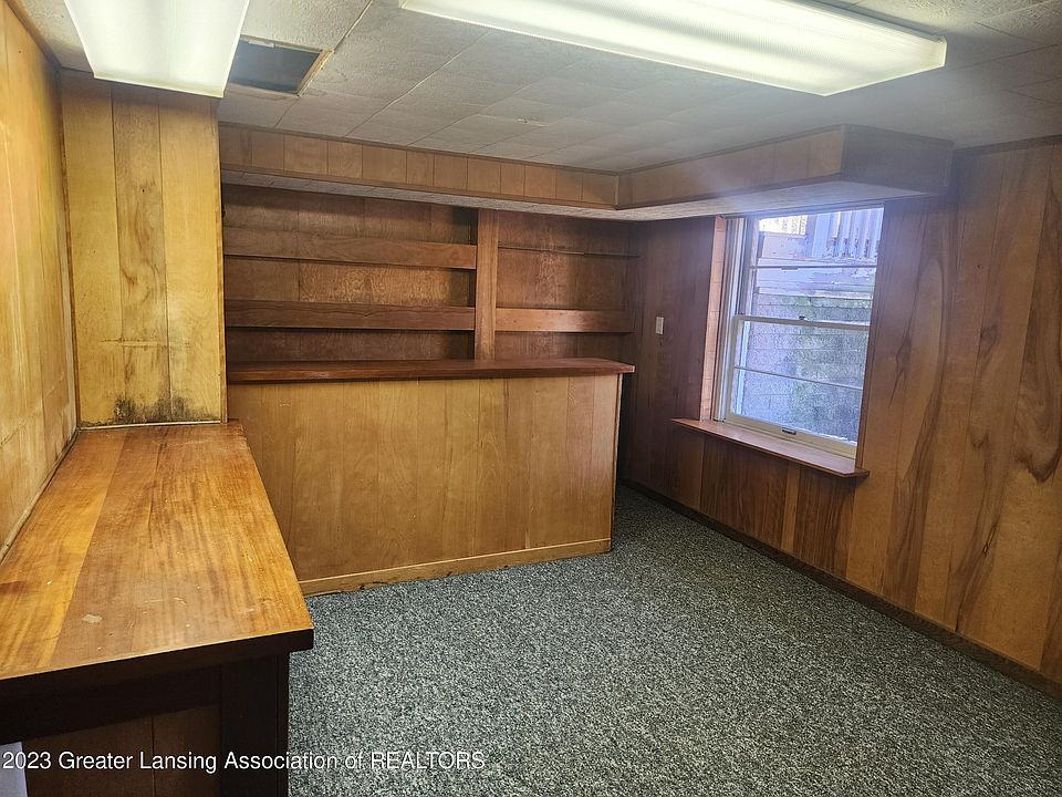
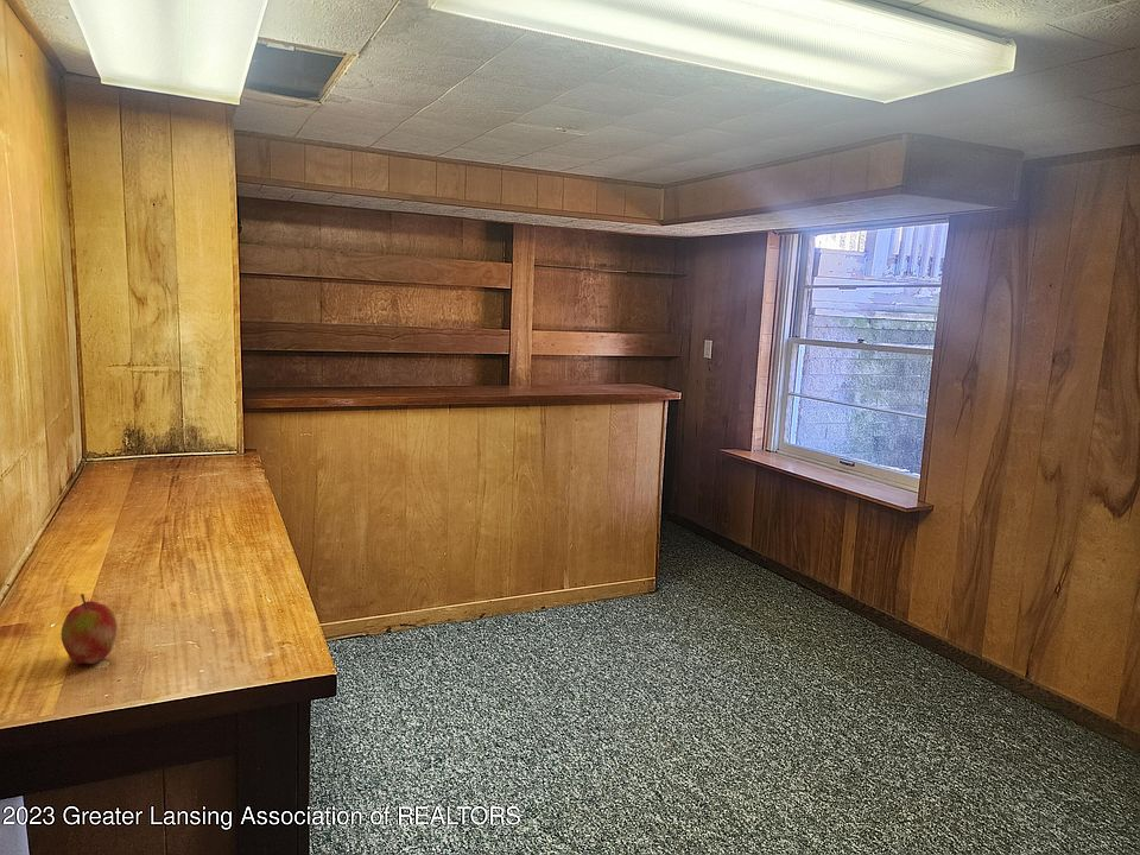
+ apple (89, 627)
